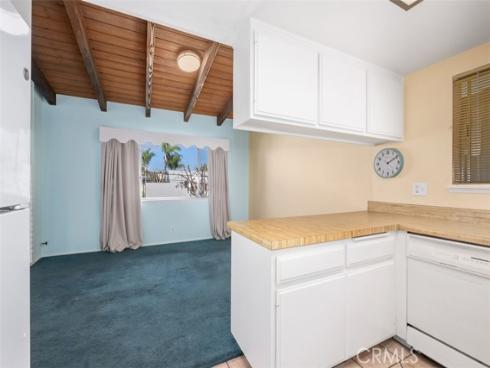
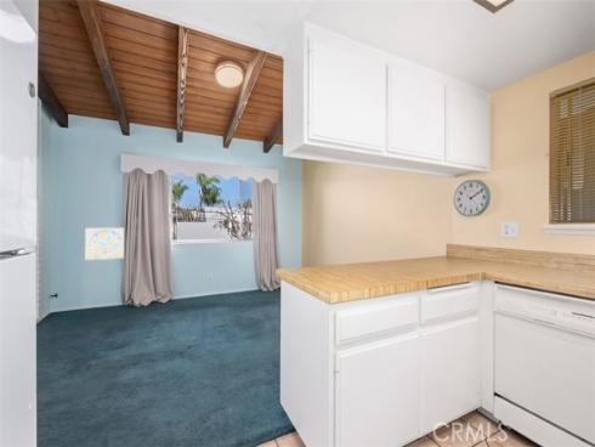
+ wall ornament (104, 243)
